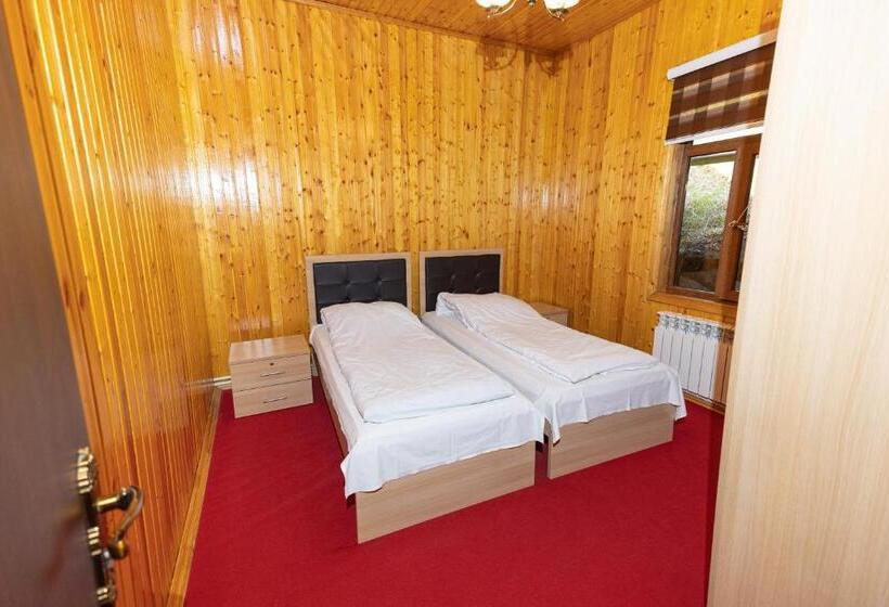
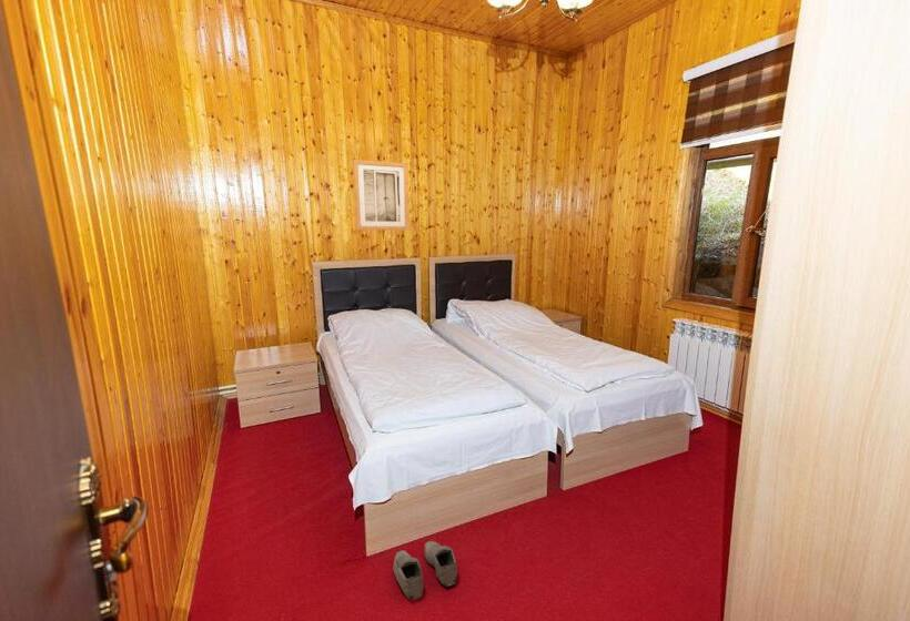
+ shoe (426, 559)
+ wall art (382, 196)
